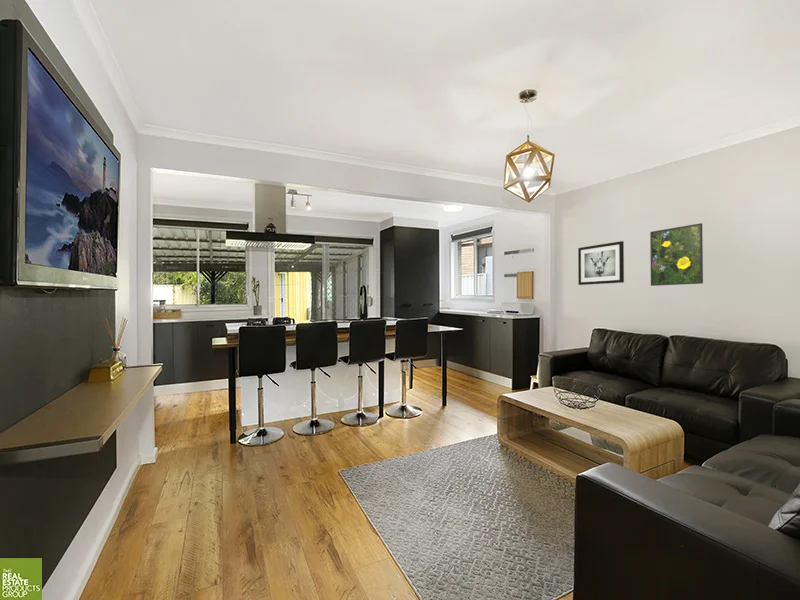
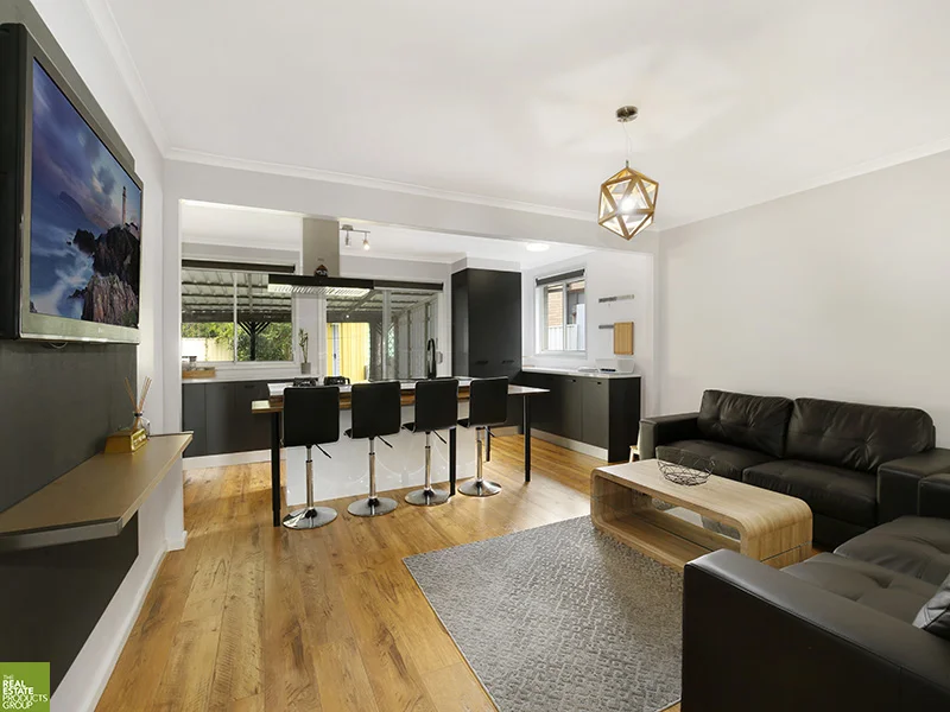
- wall art (599, 264)
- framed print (675, 256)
